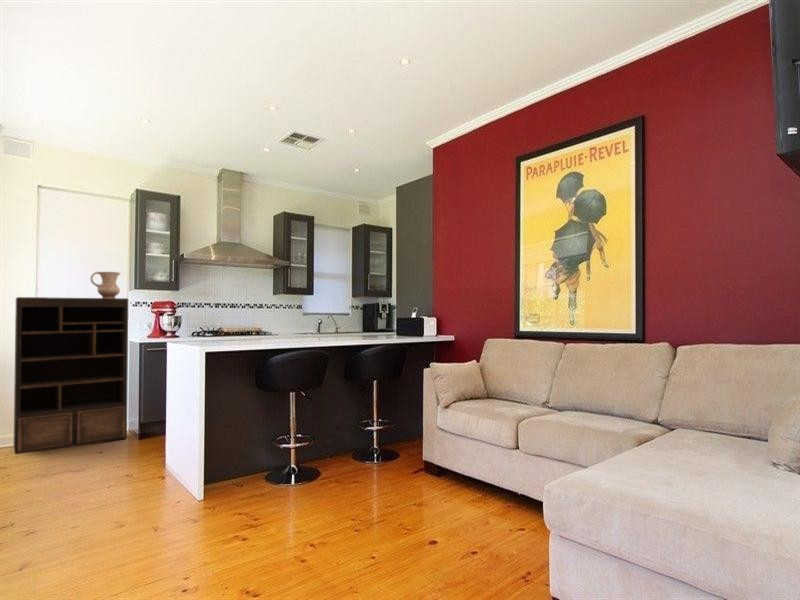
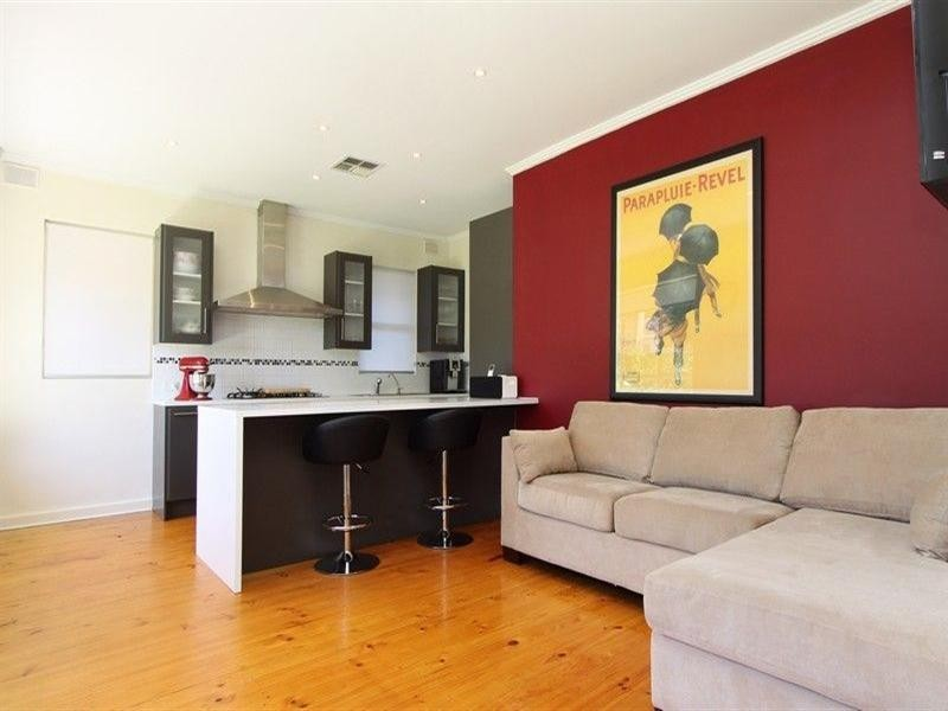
- bookshelf (72, 369)
- ceramic jug (105, 285)
